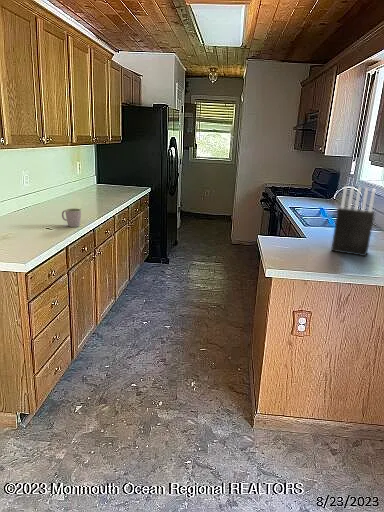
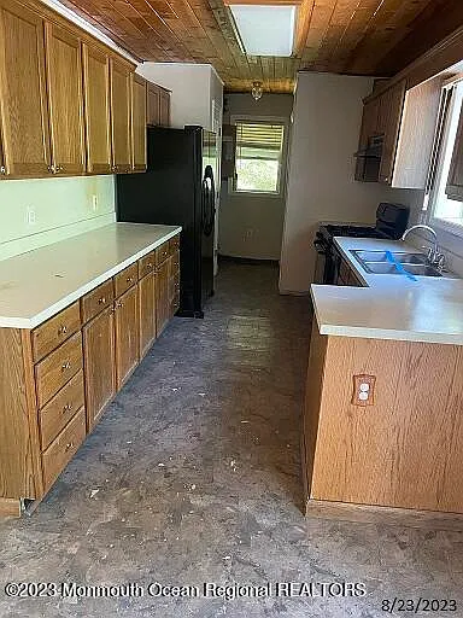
- knife block (354, 219)
- mug (71, 217)
